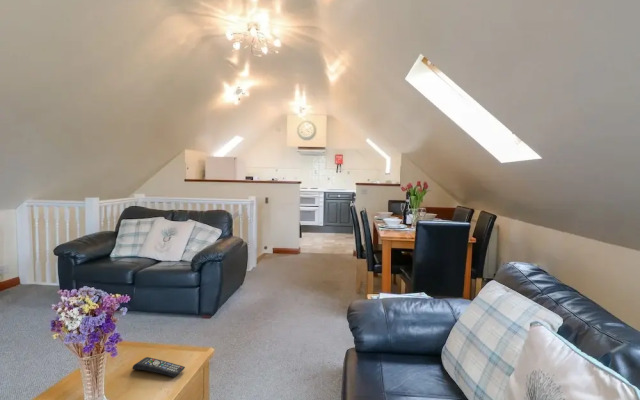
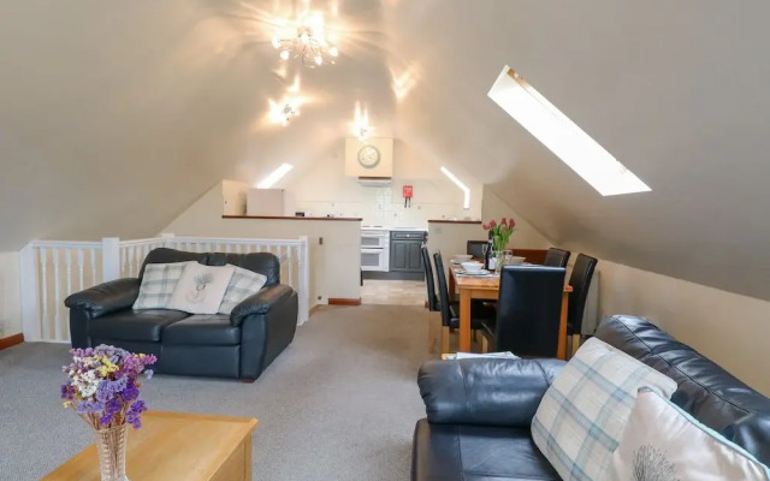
- remote control (158, 366)
